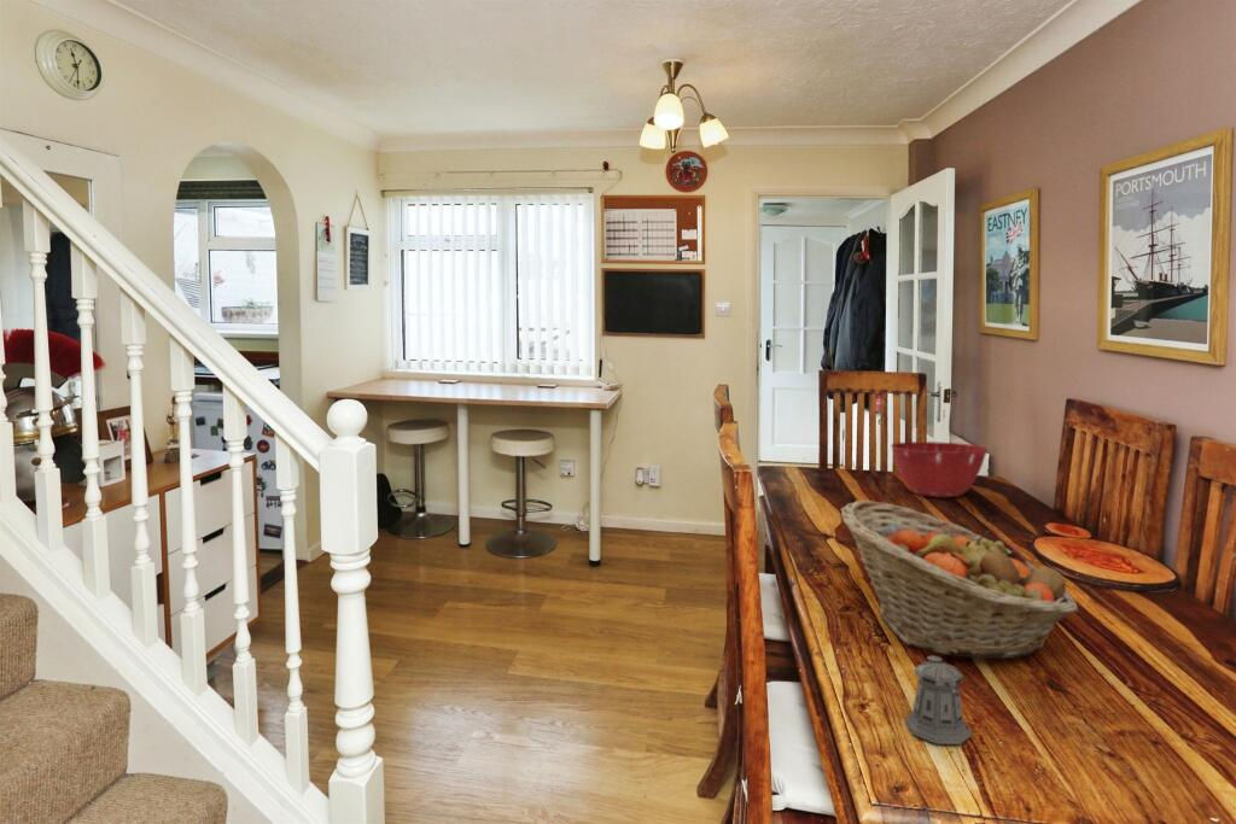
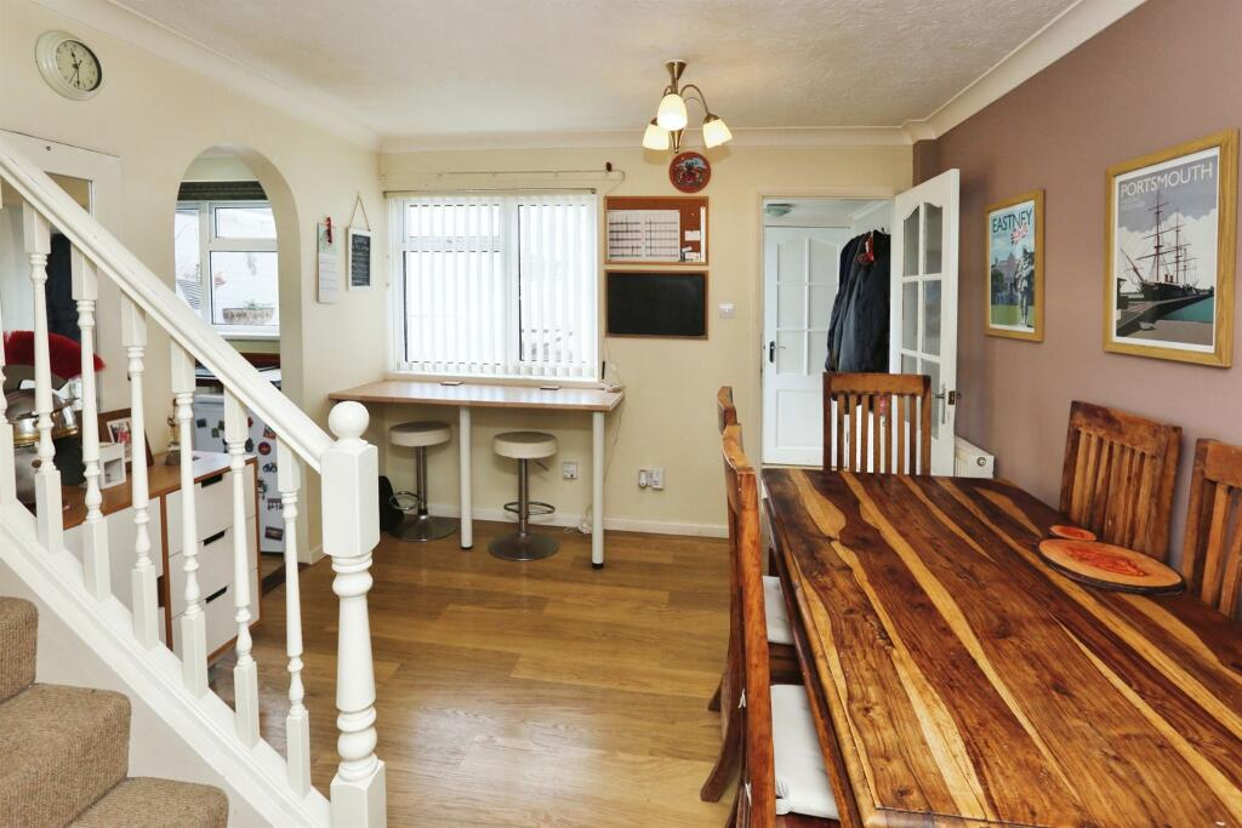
- pepper shaker (939, 699)
- mixing bowl (937, 469)
- fruit basket (949, 569)
